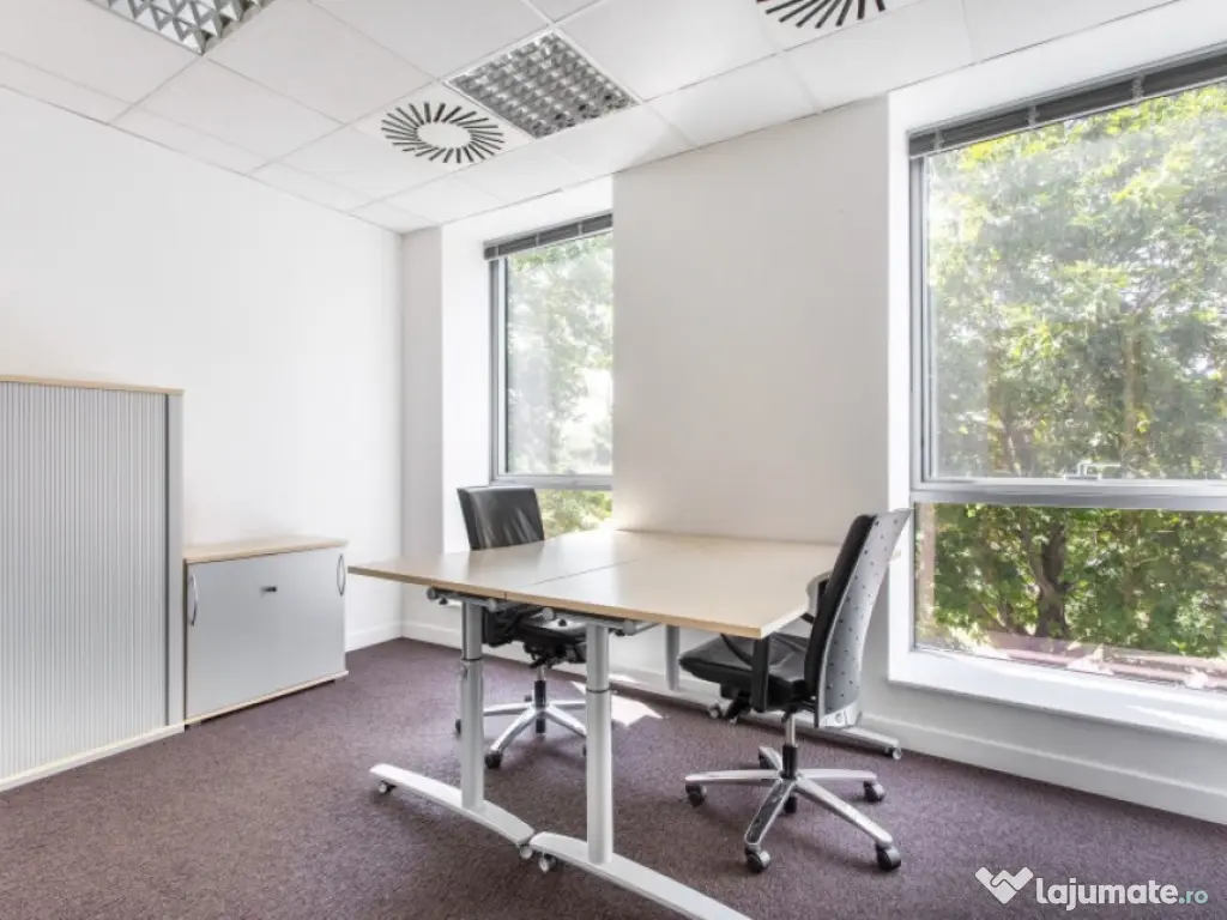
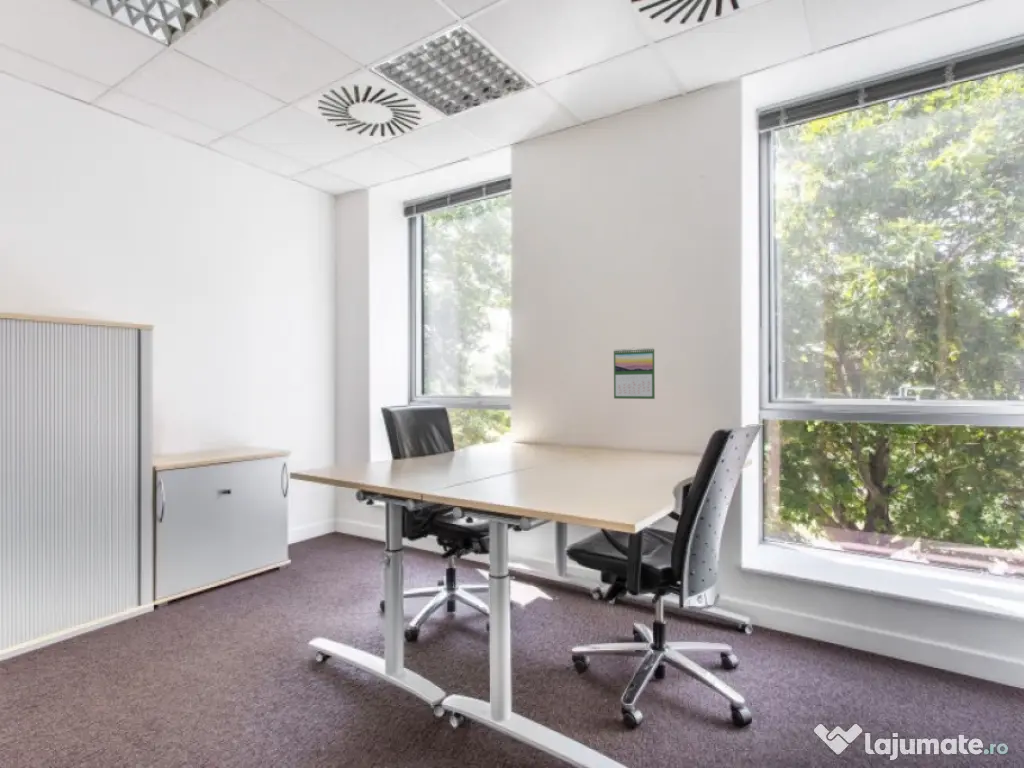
+ calendar (633, 373)
